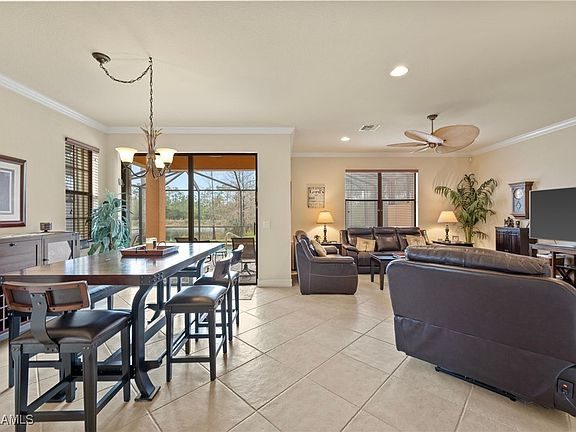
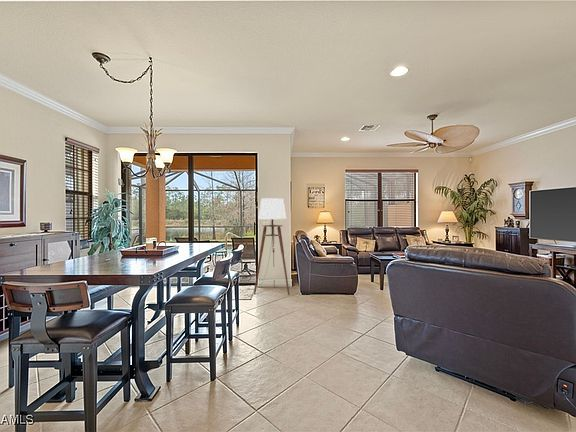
+ floor lamp (263, 245)
